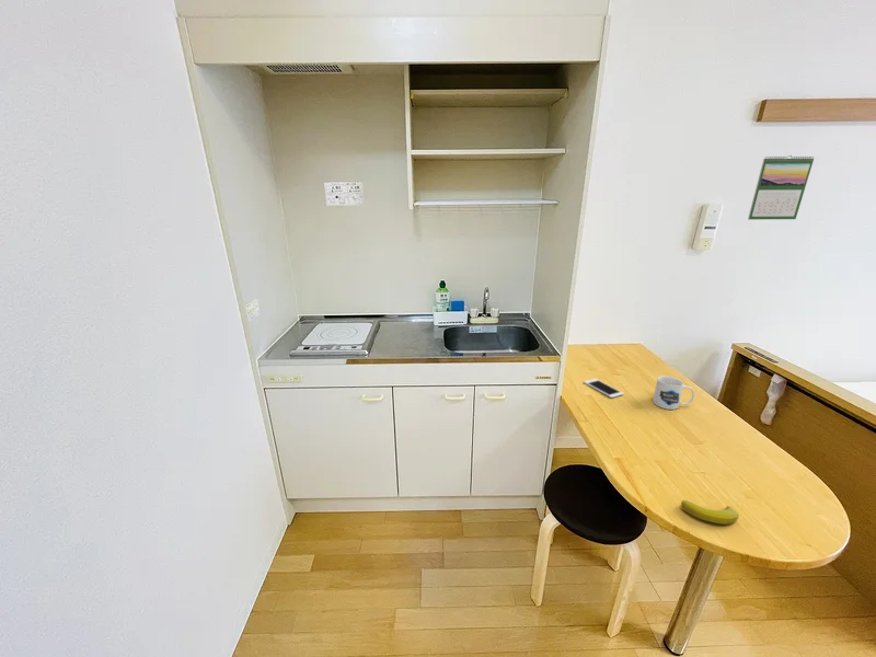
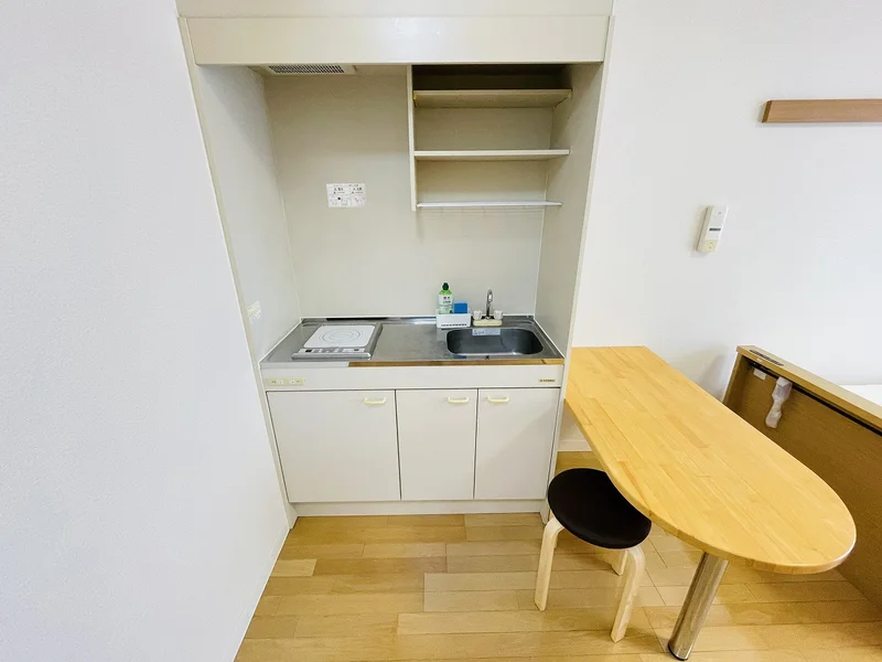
- calendar (780, 187)
- banana (712, 510)
- cell phone (602, 388)
- mug (672, 393)
